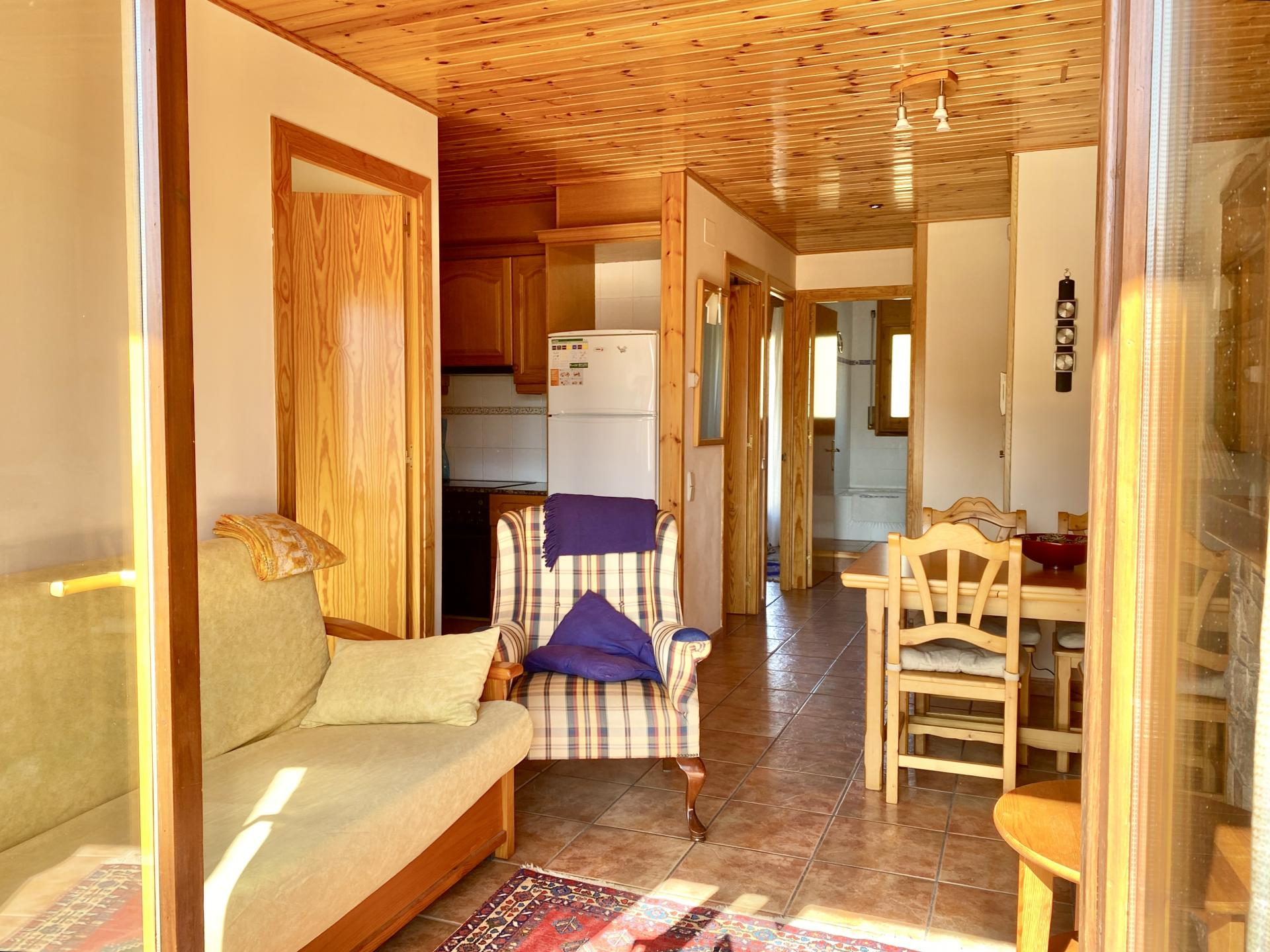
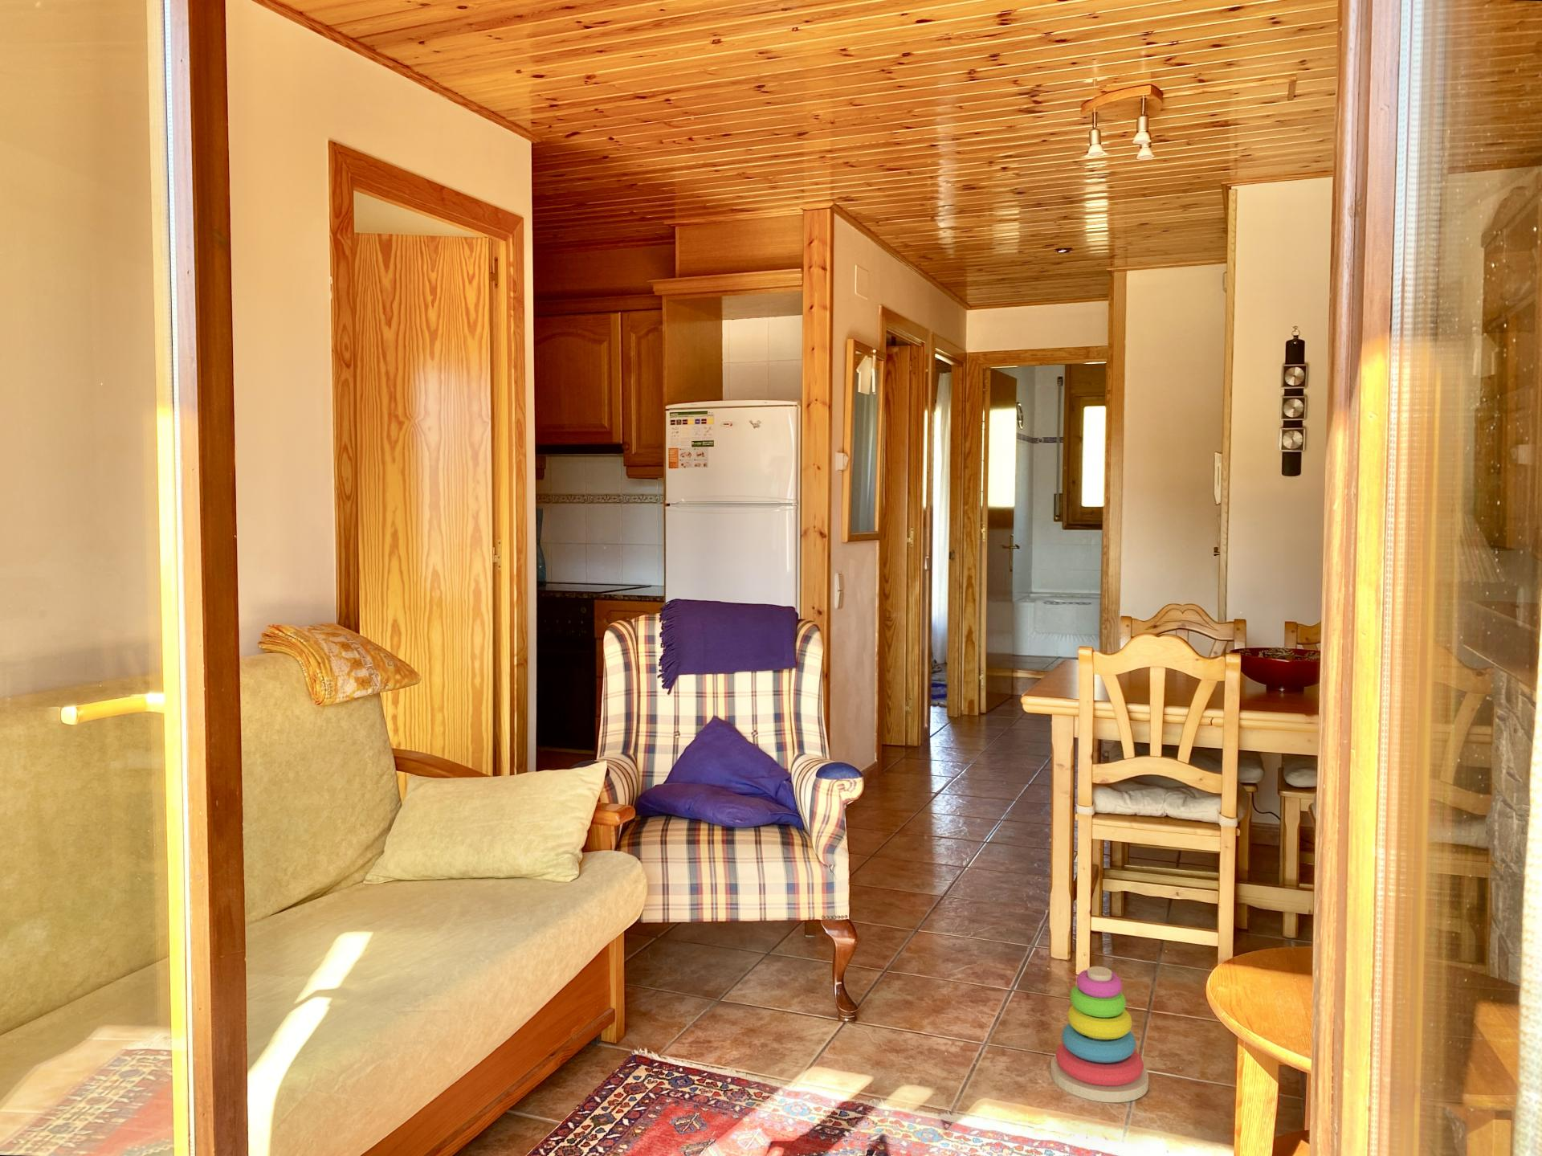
+ stacking toy (1100, 1025)
